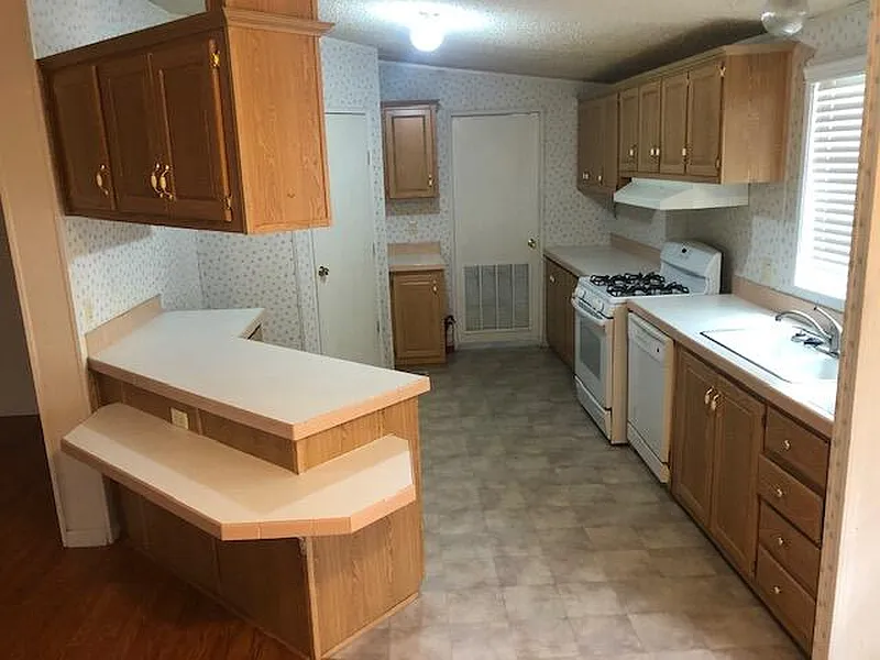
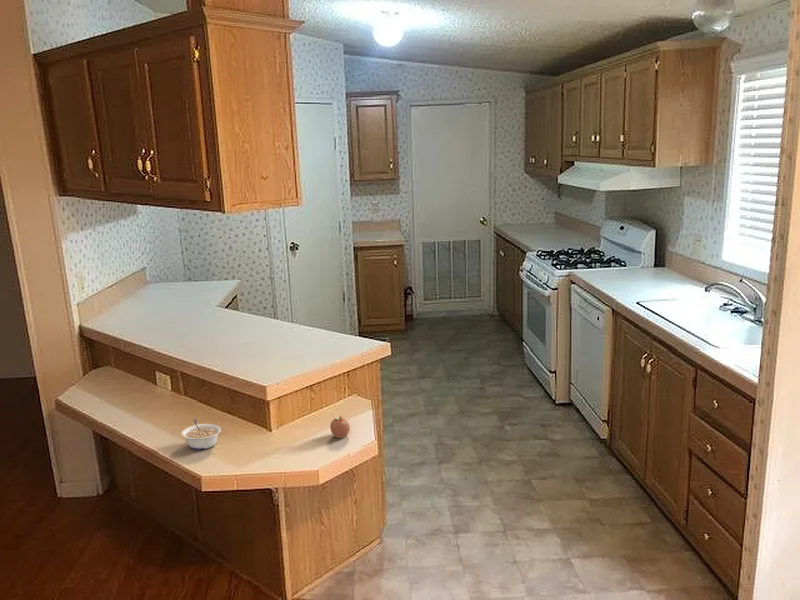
+ legume (200, 436)
+ fruit (339, 426)
